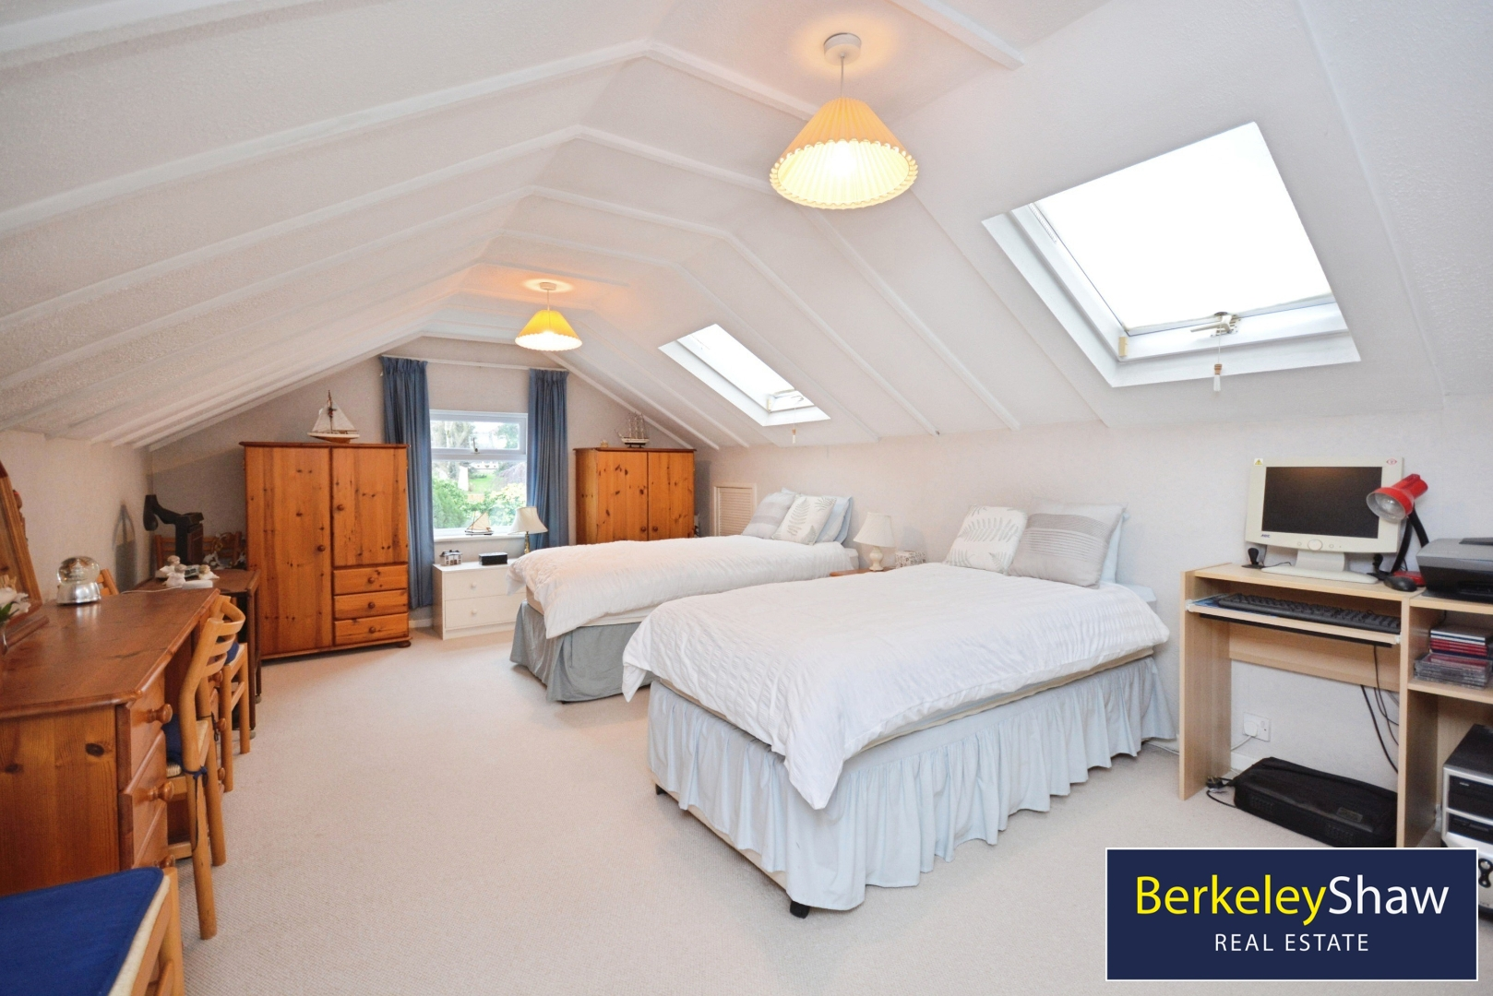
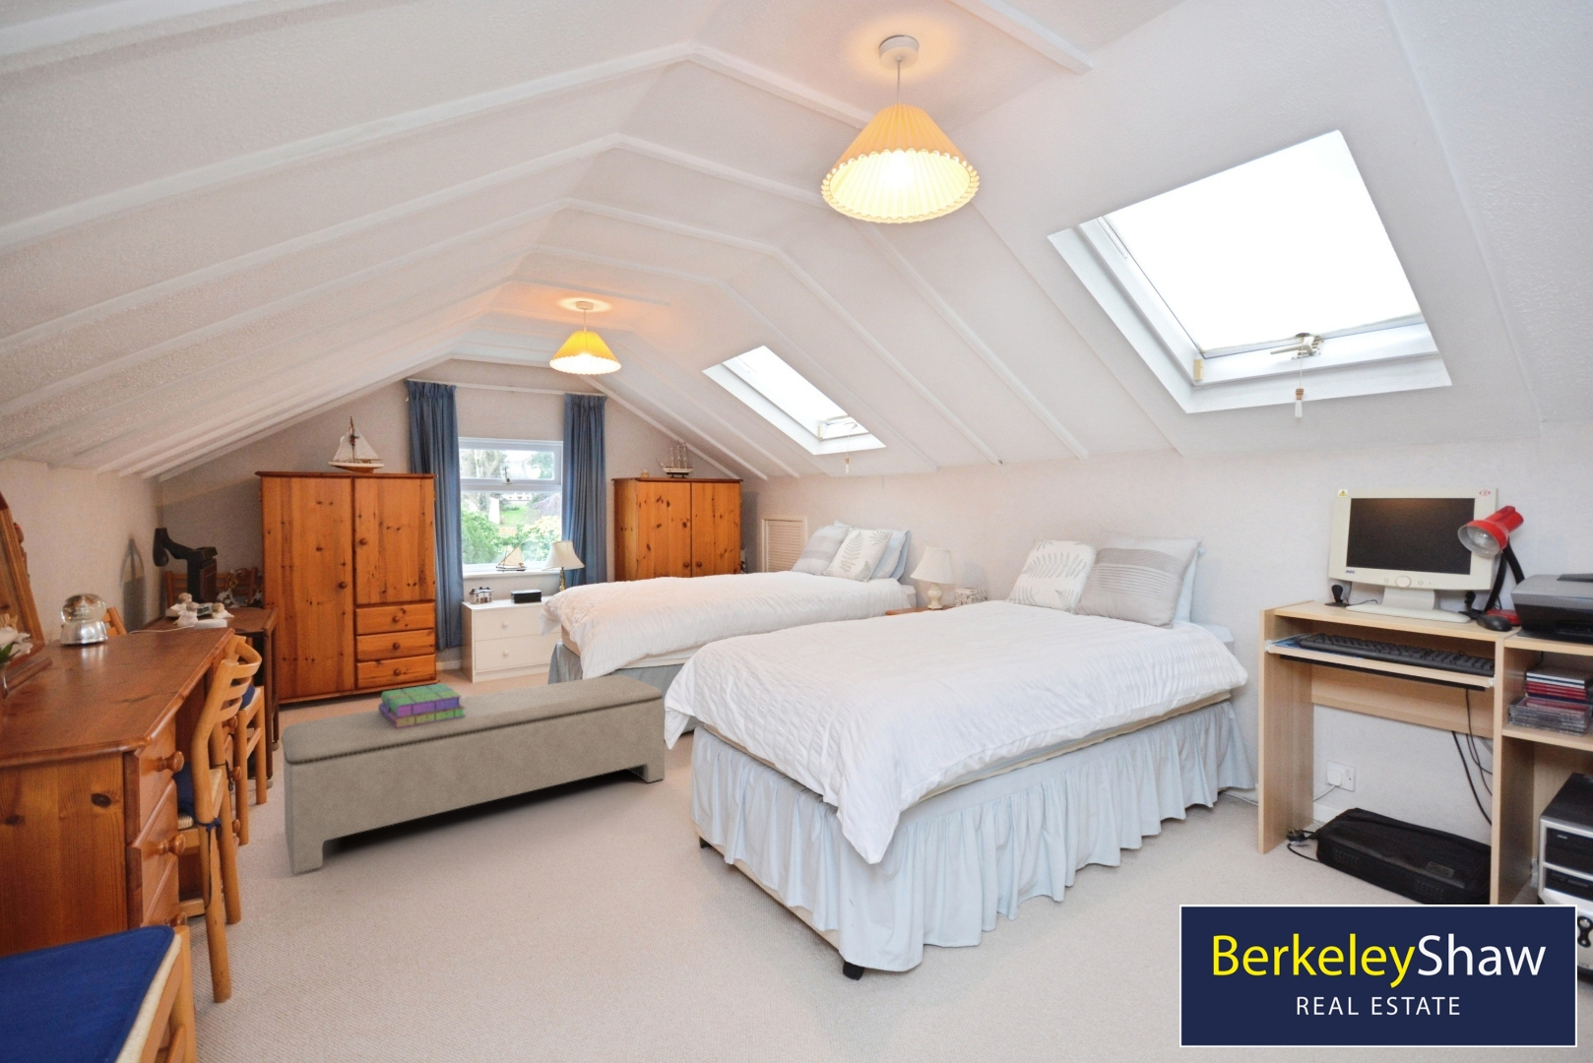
+ bench (490, 752)
+ stack of books (420, 702)
